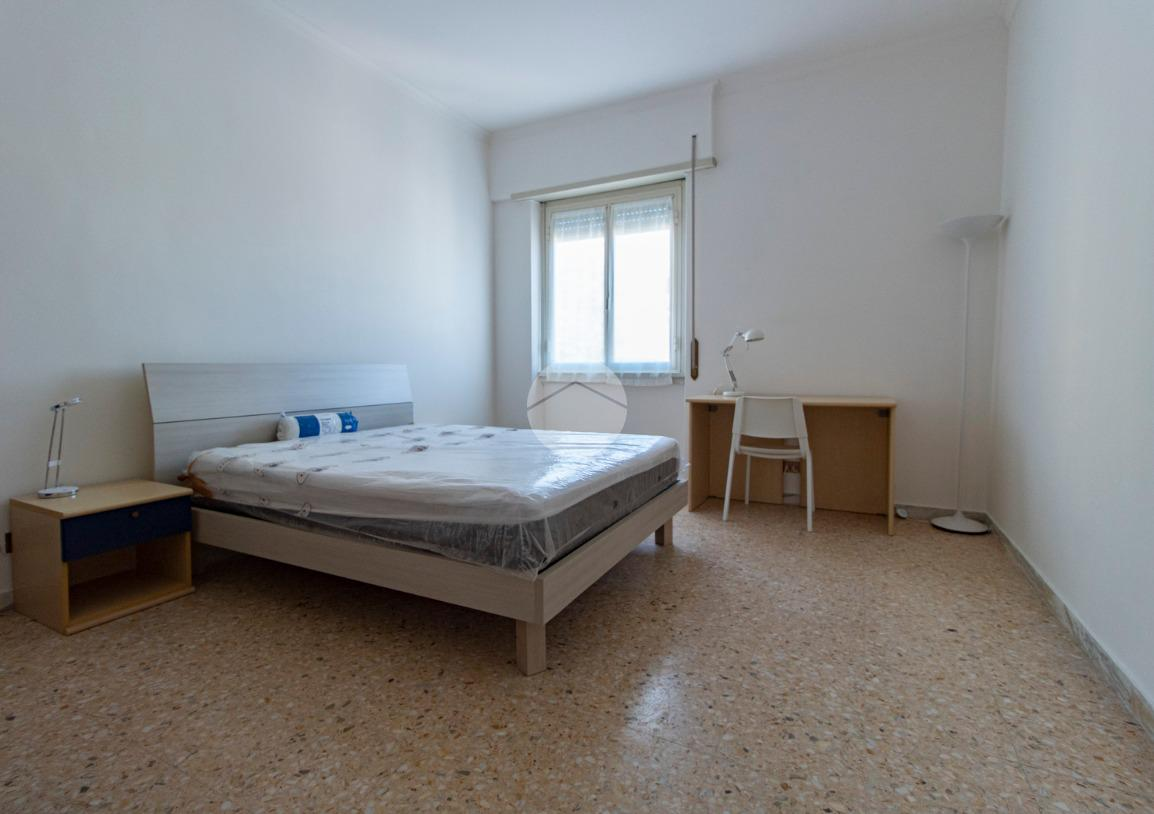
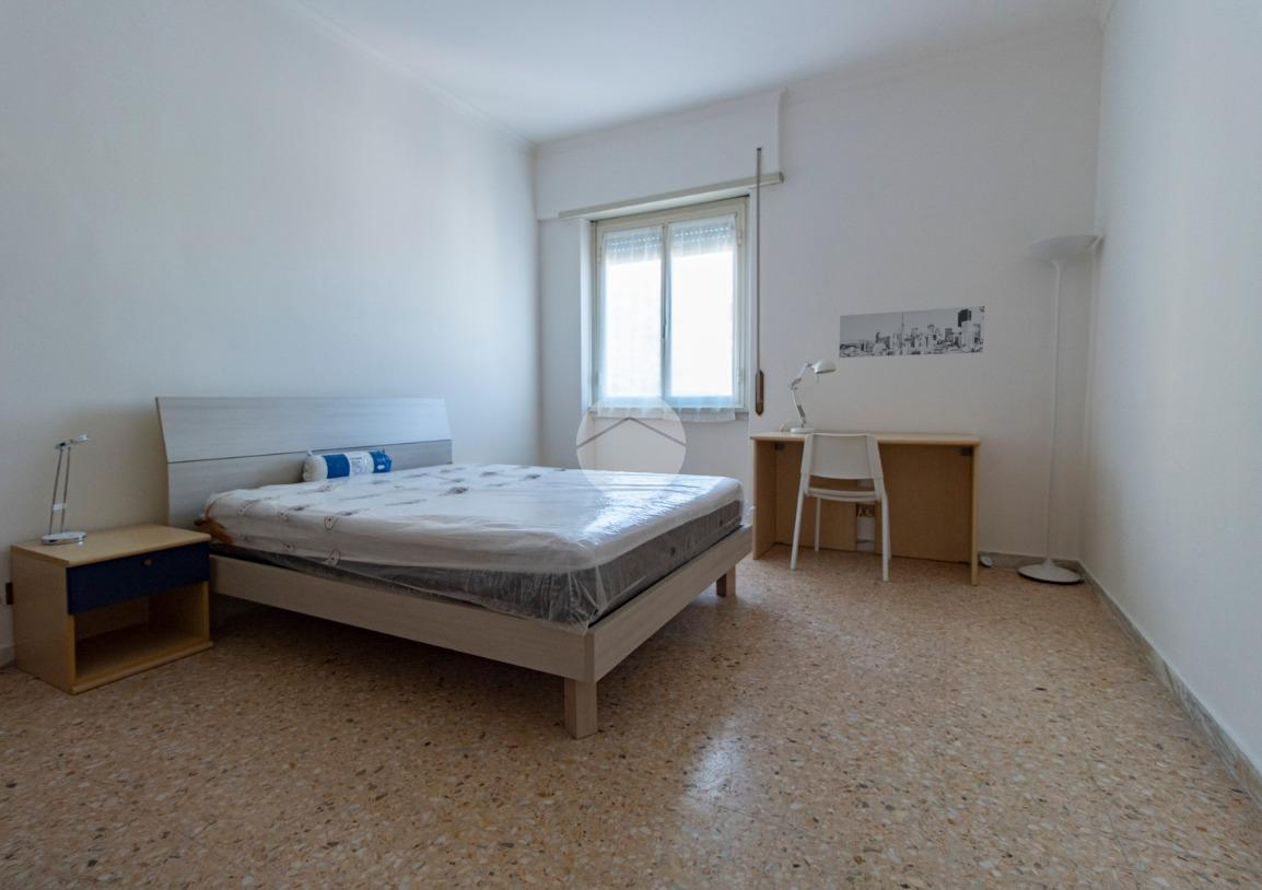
+ wall art (908, 332)
